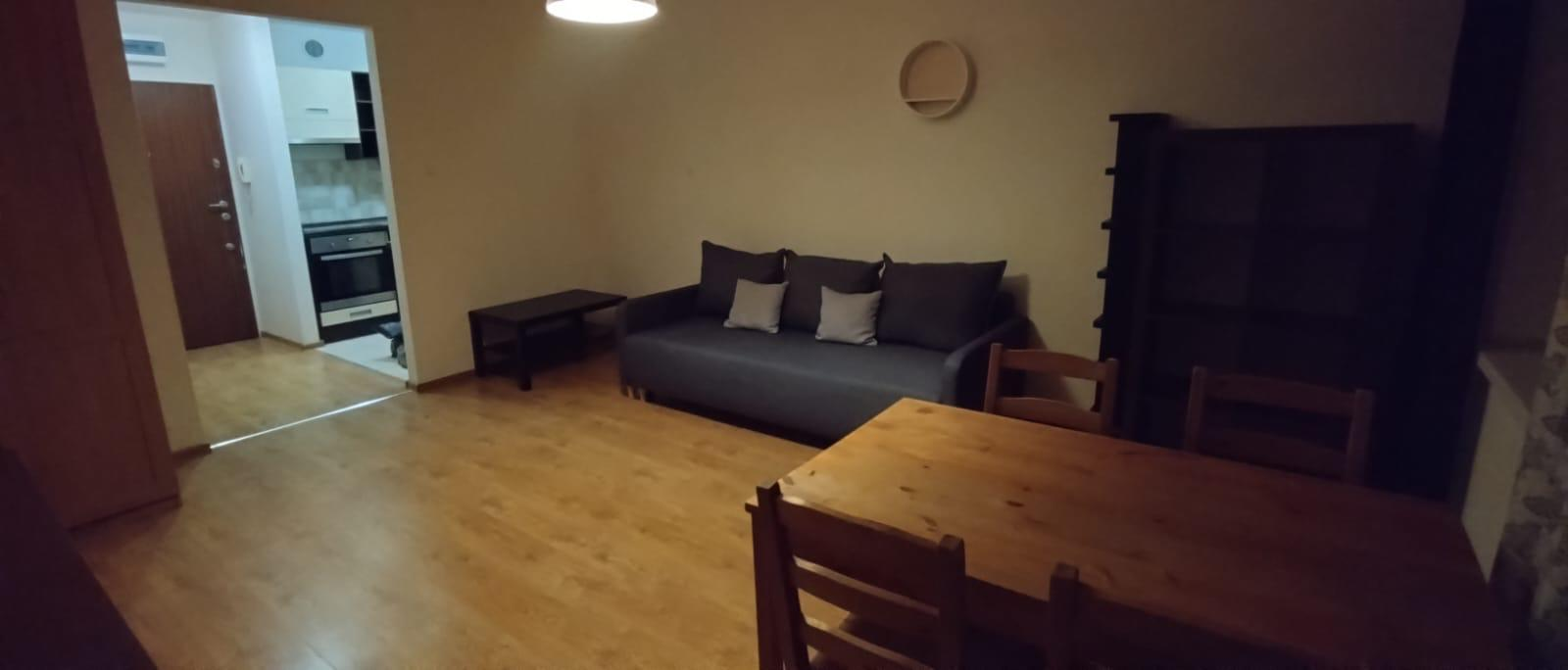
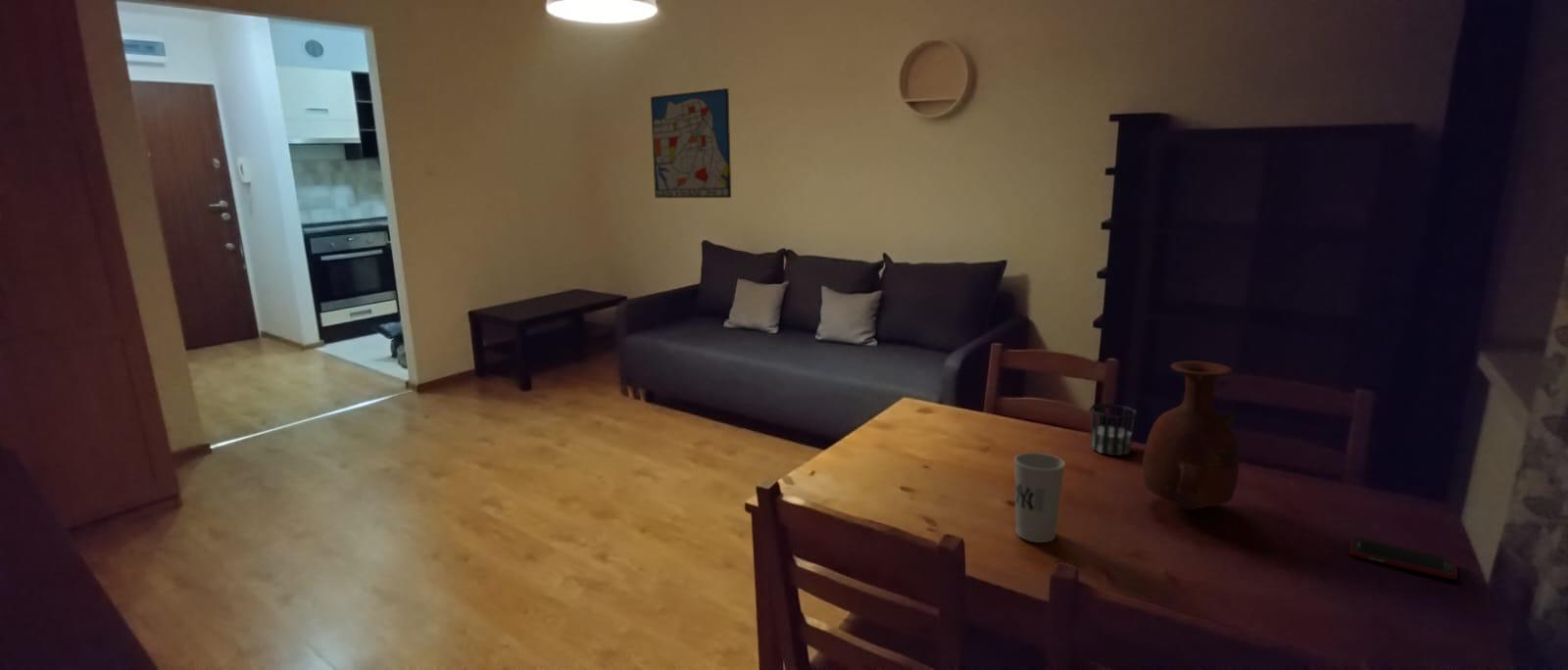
+ wall art (689, 146)
+ cell phone (1401, 557)
+ cup (1111, 429)
+ vase (1192, 439)
+ cup (1037, 498)
